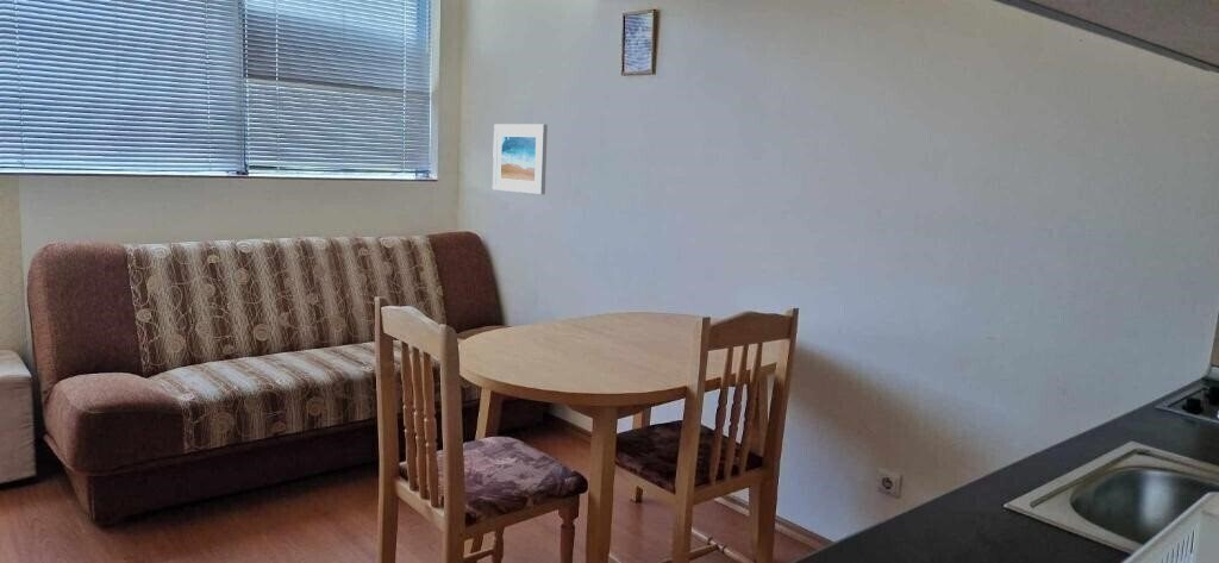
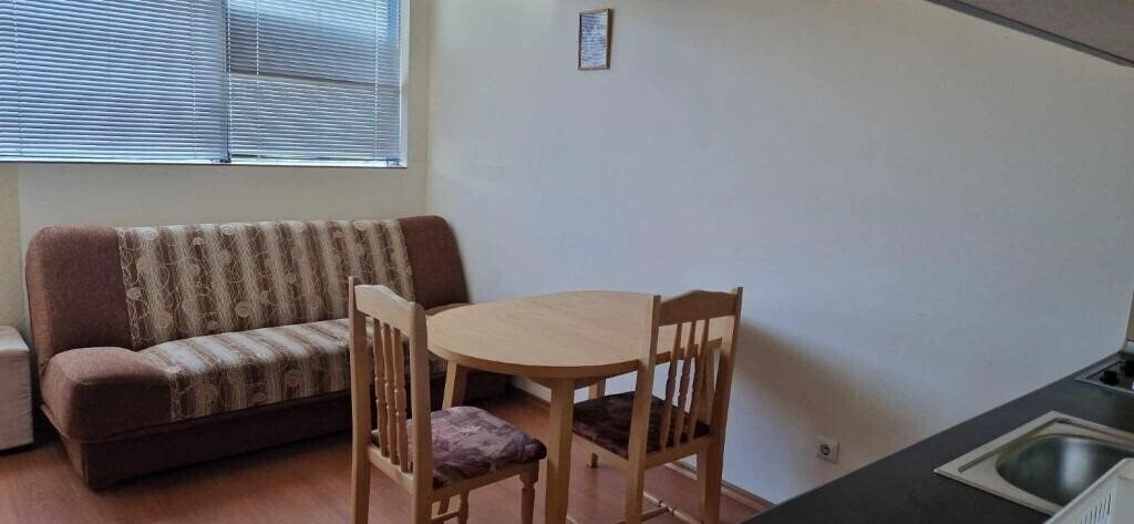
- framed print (518, 158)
